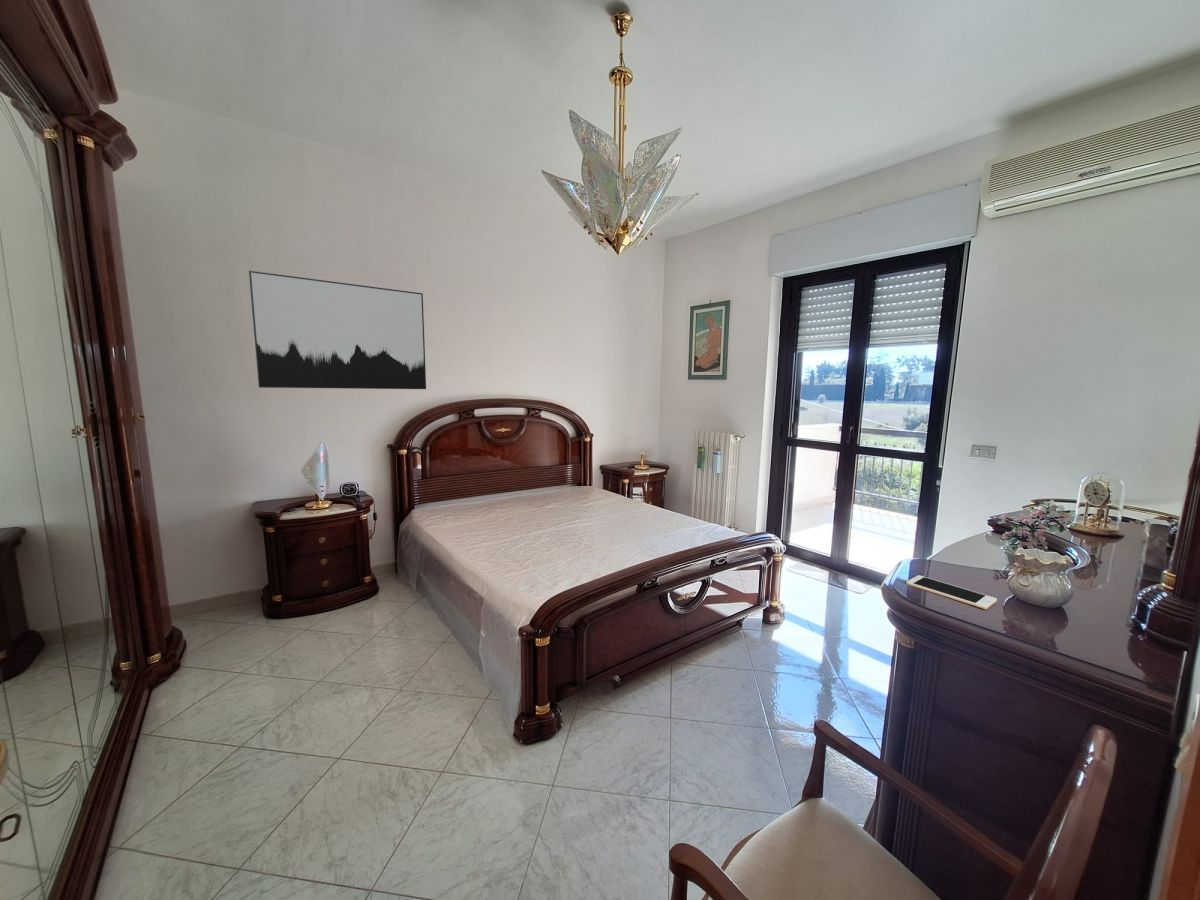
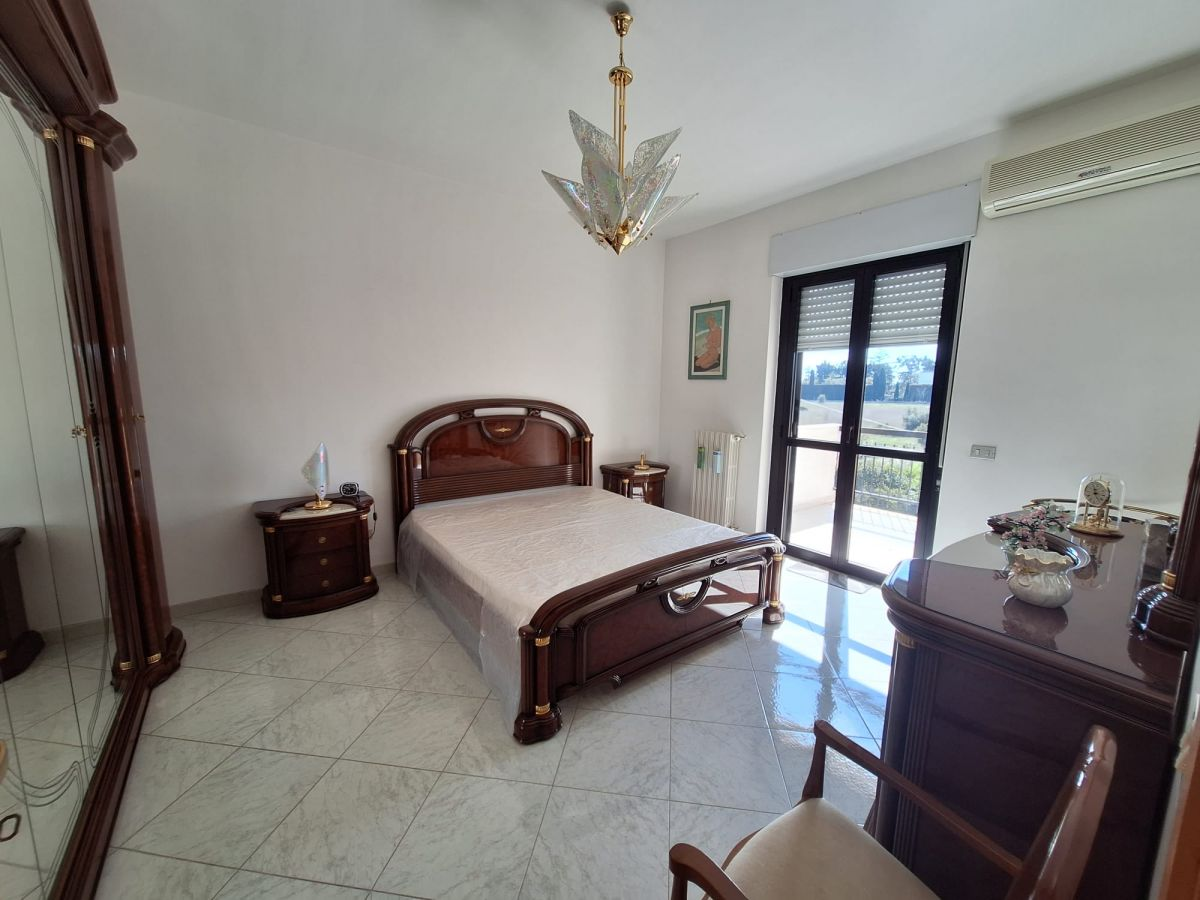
- cell phone (949, 590)
- wall art (347, 336)
